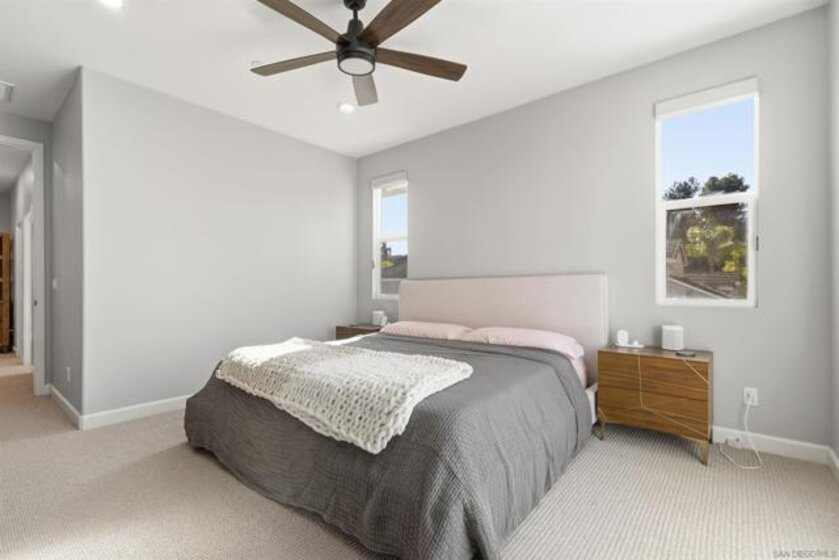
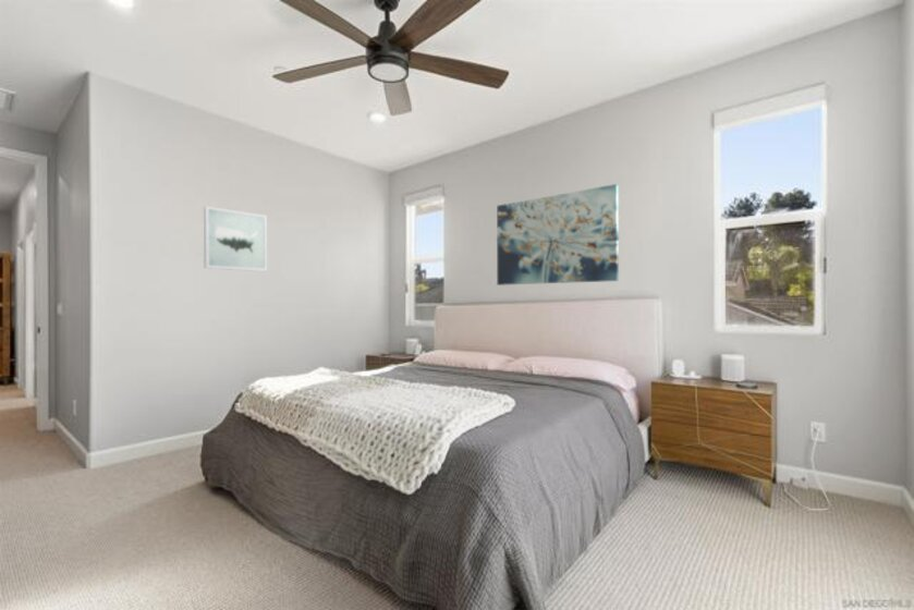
+ wall art (236, 240)
+ wall art (551, 240)
